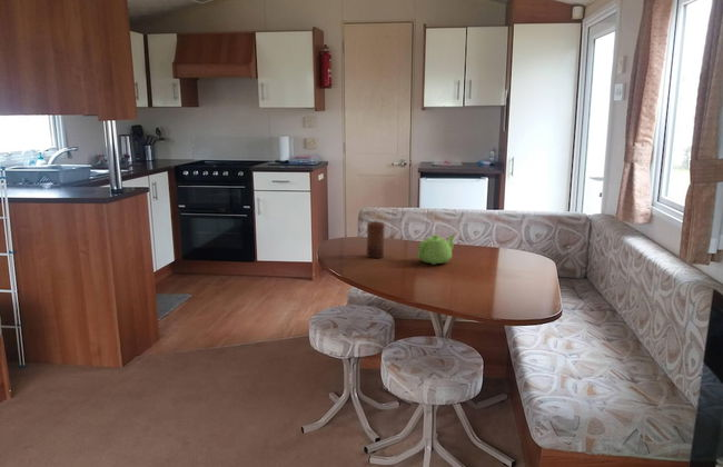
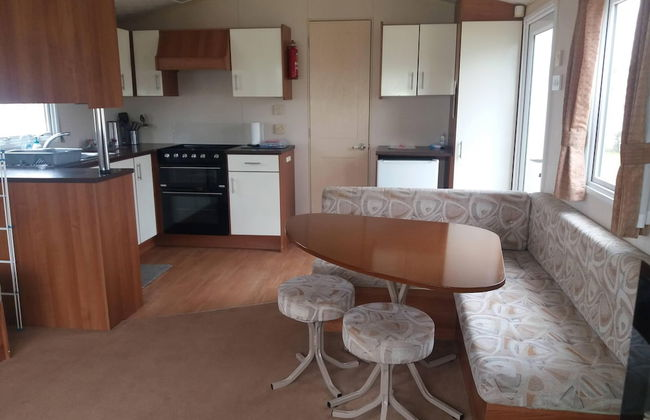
- teapot (436, 248)
- candle (375, 239)
